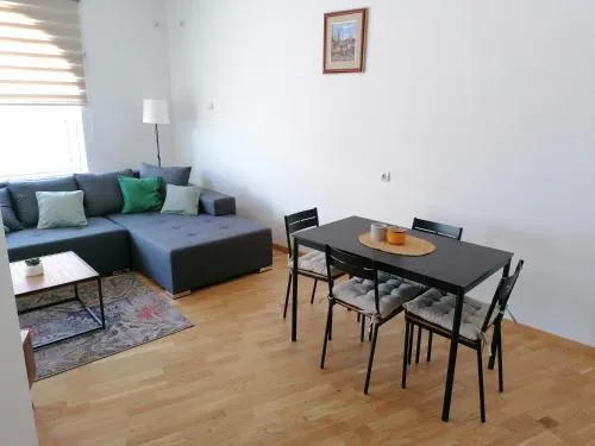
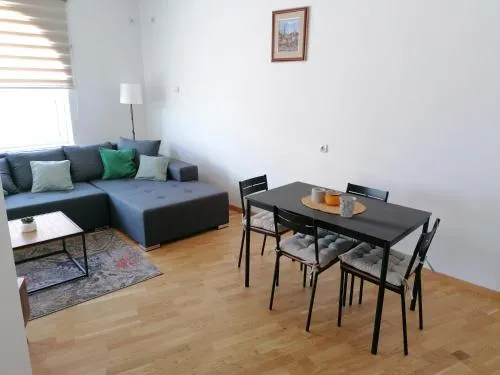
+ cup (347, 206)
